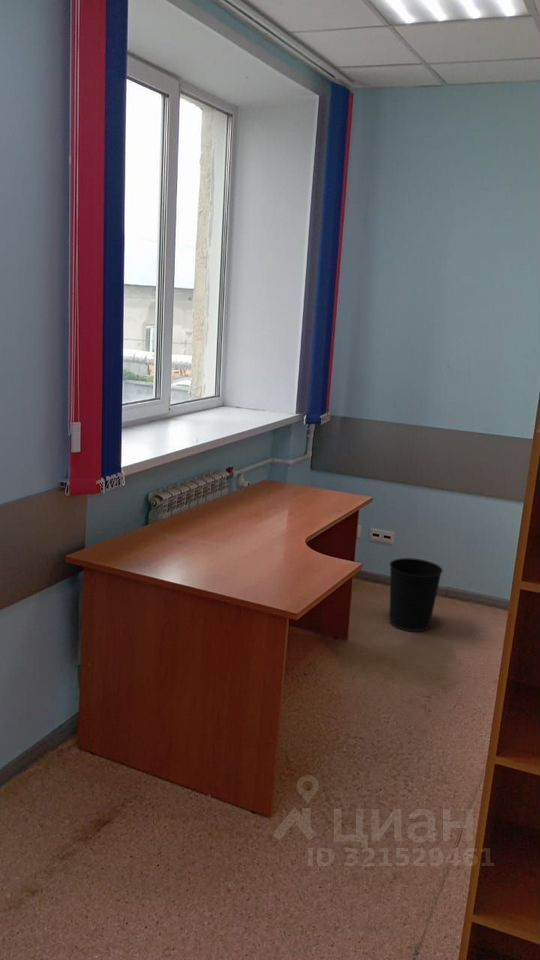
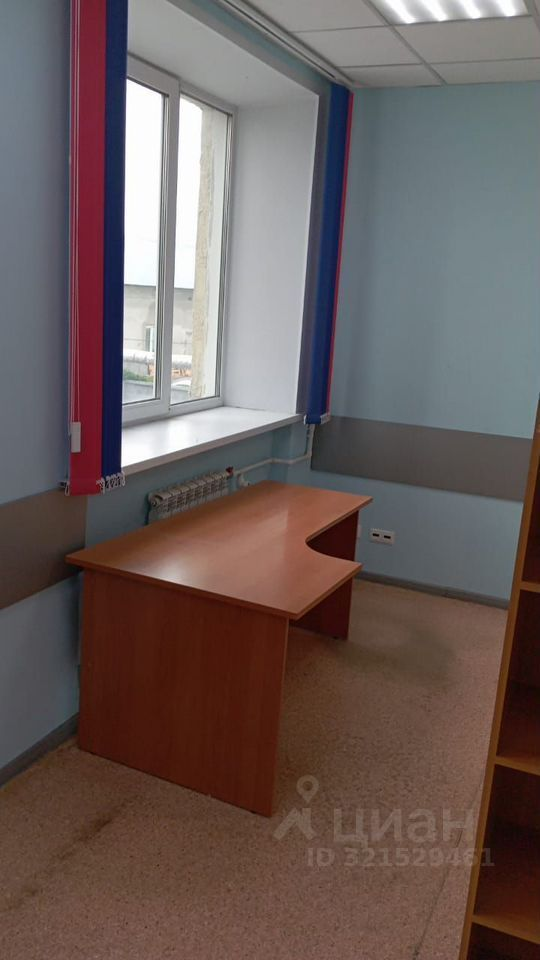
- wastebasket (412, 595)
